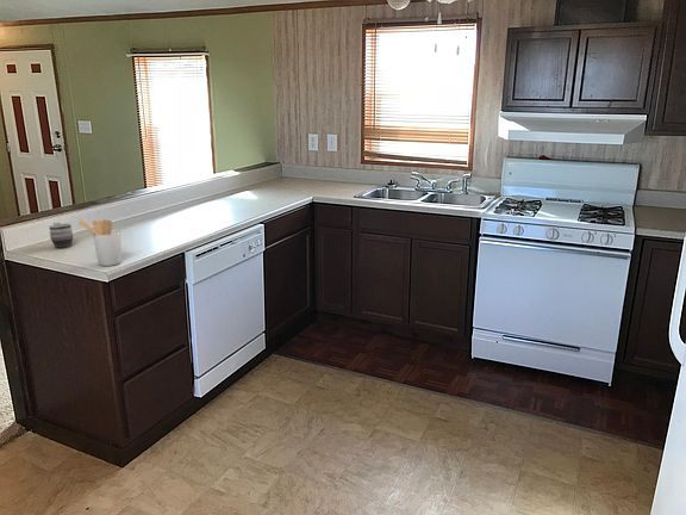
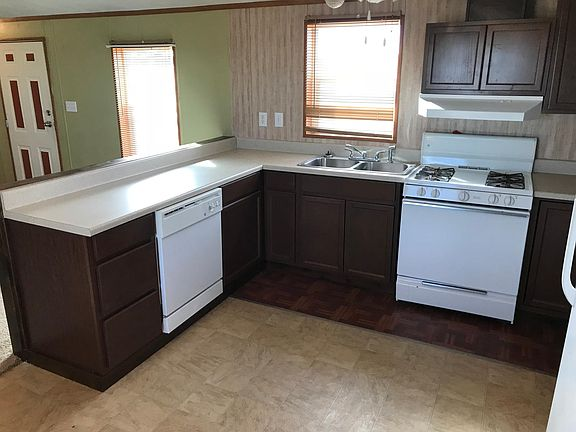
- utensil holder (100, 241)
- mug (60, 234)
